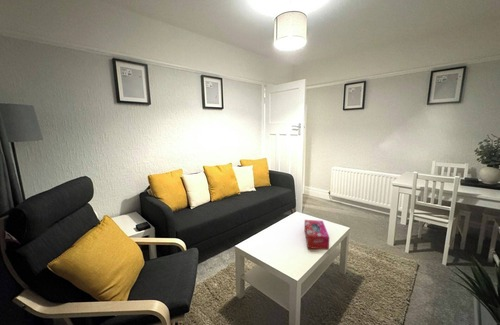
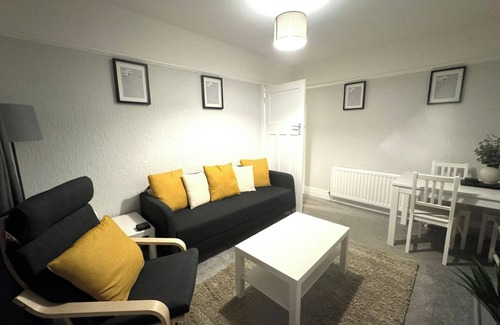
- tissue box (315, 233)
